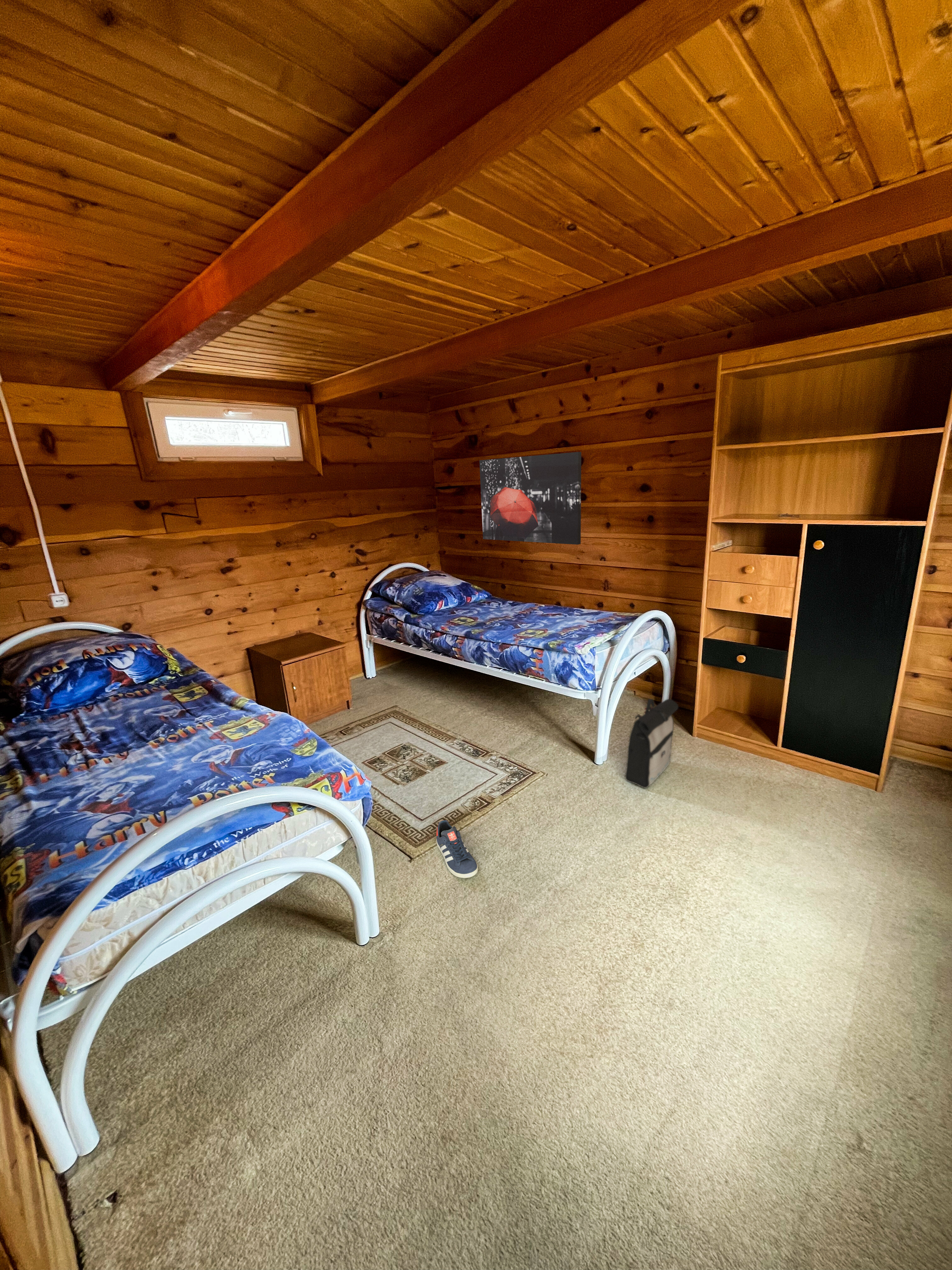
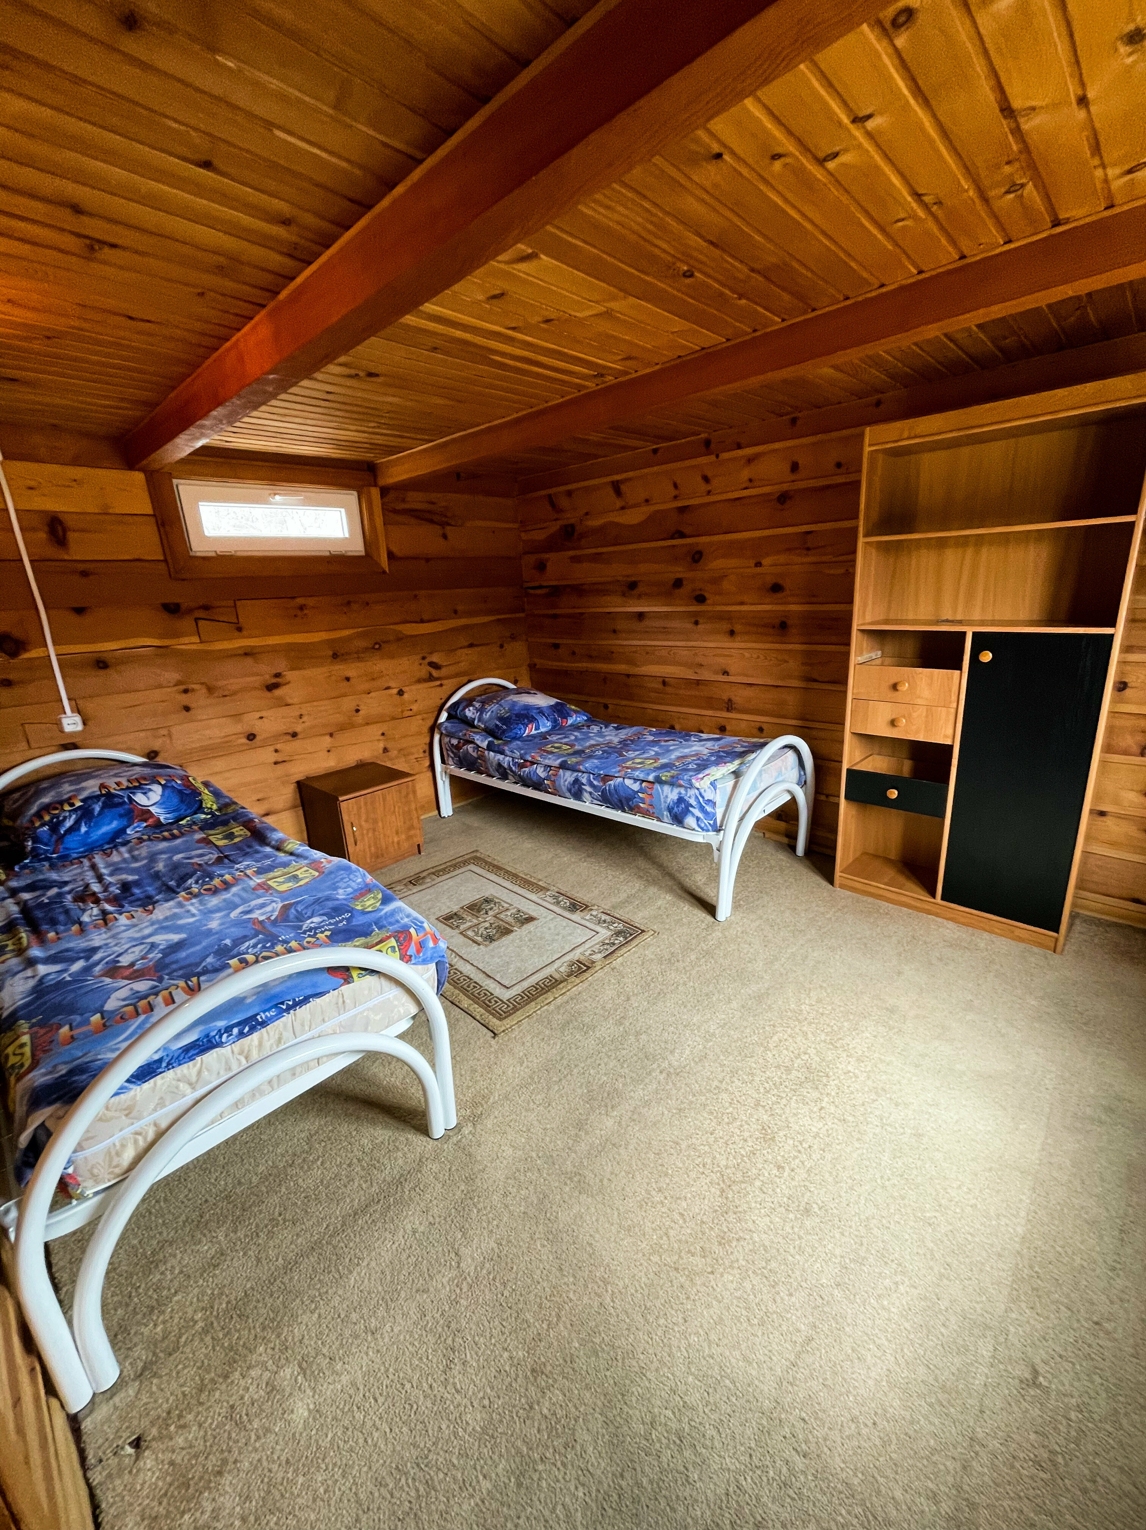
- sneaker (454, 847)
- backpack (651, 738)
- wall art (527, 500)
